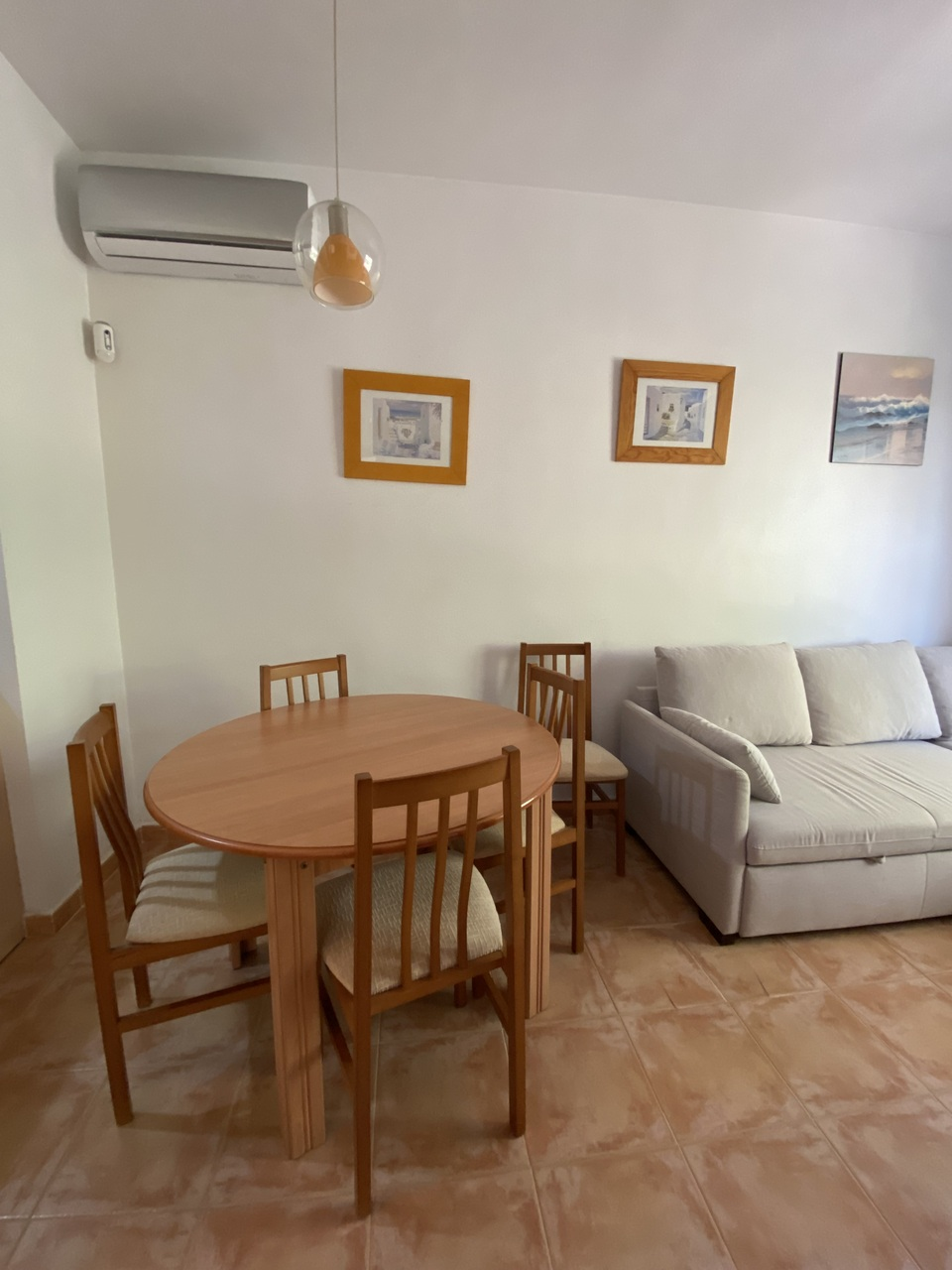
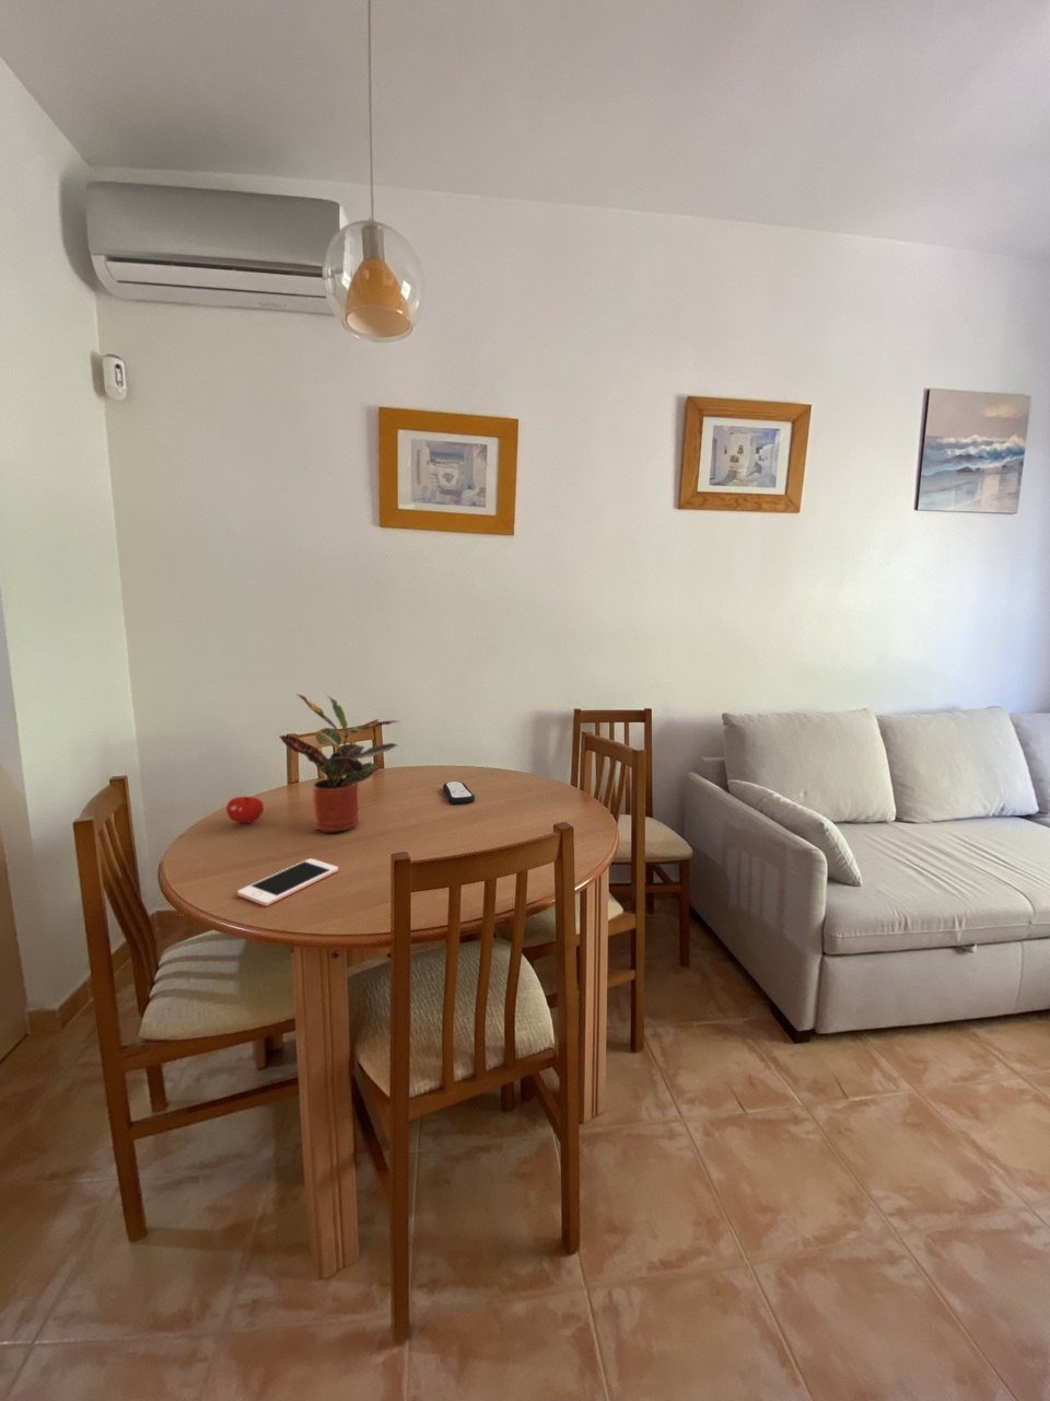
+ fruit (245, 808)
+ remote control (458, 791)
+ potted plant (346, 760)
+ cell phone (290, 880)
